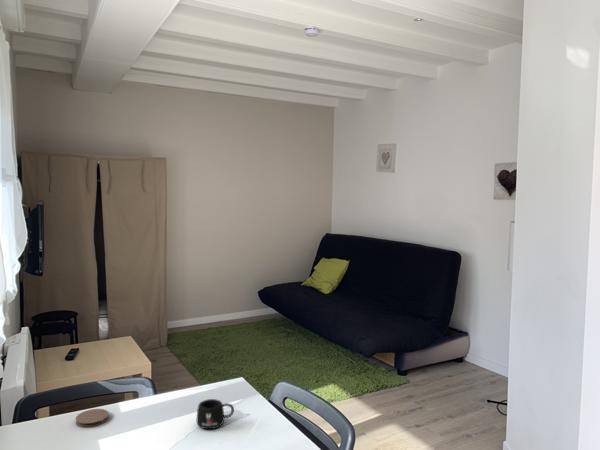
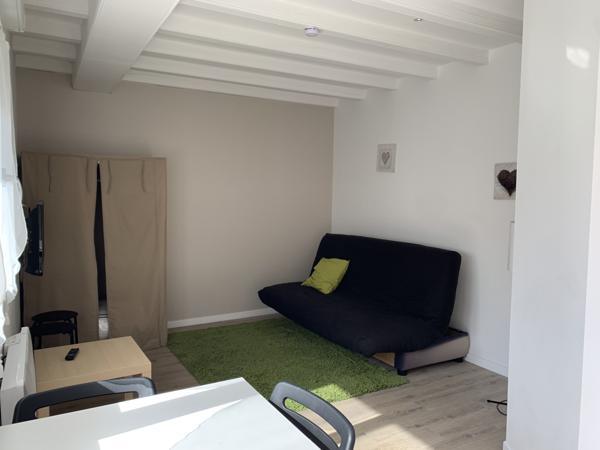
- coaster (92, 417)
- mug (215, 413)
